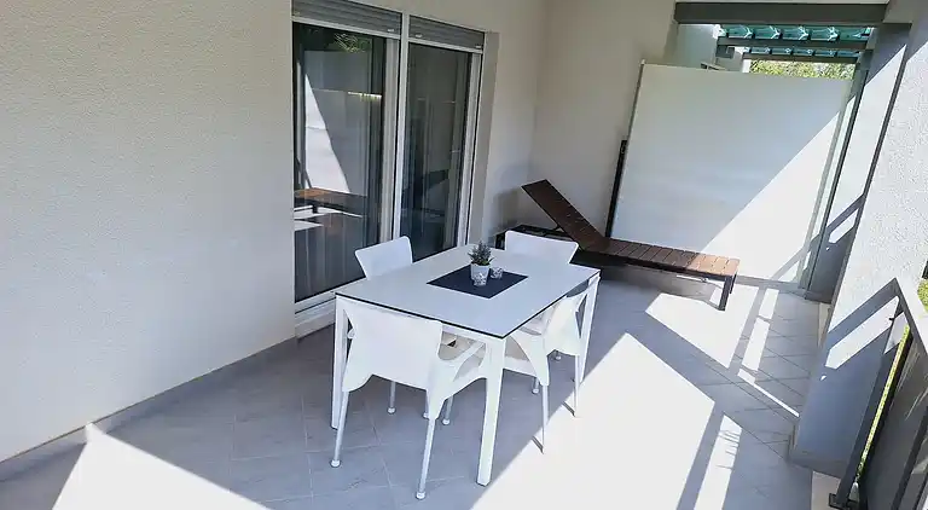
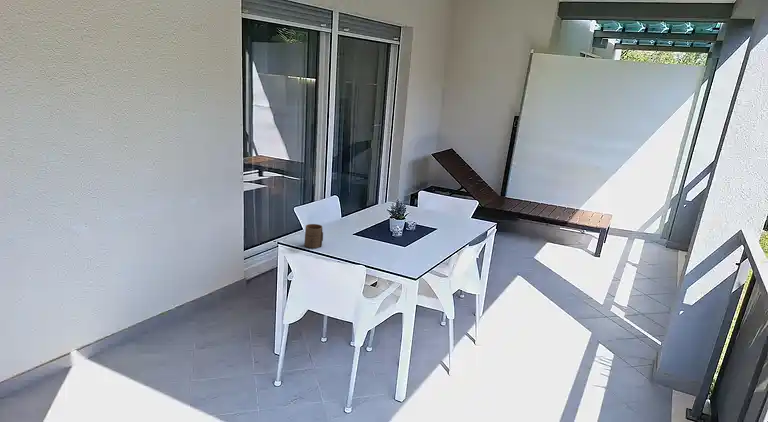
+ cup (314, 235)
